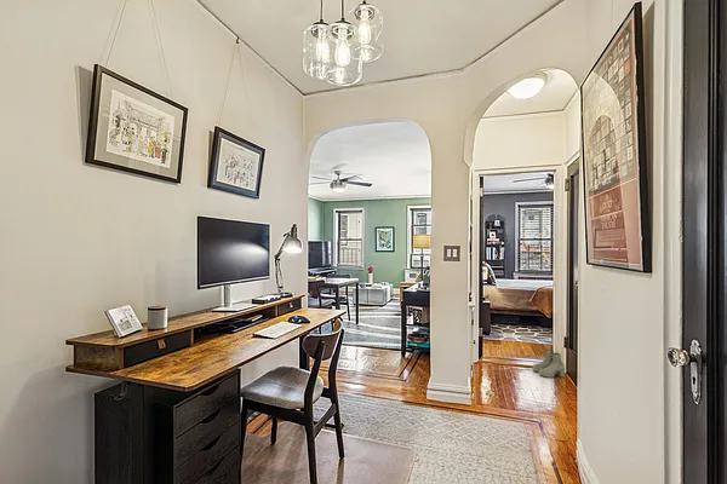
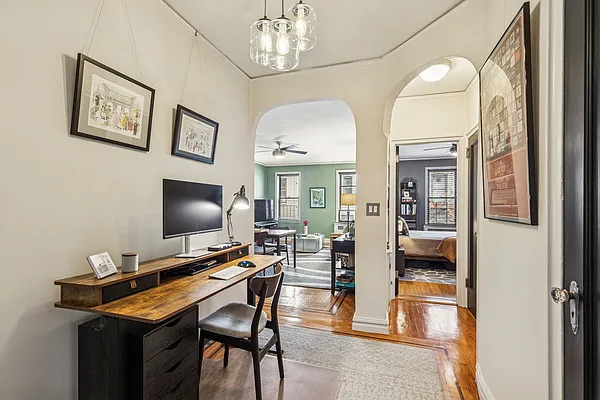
- boots (548, 362)
